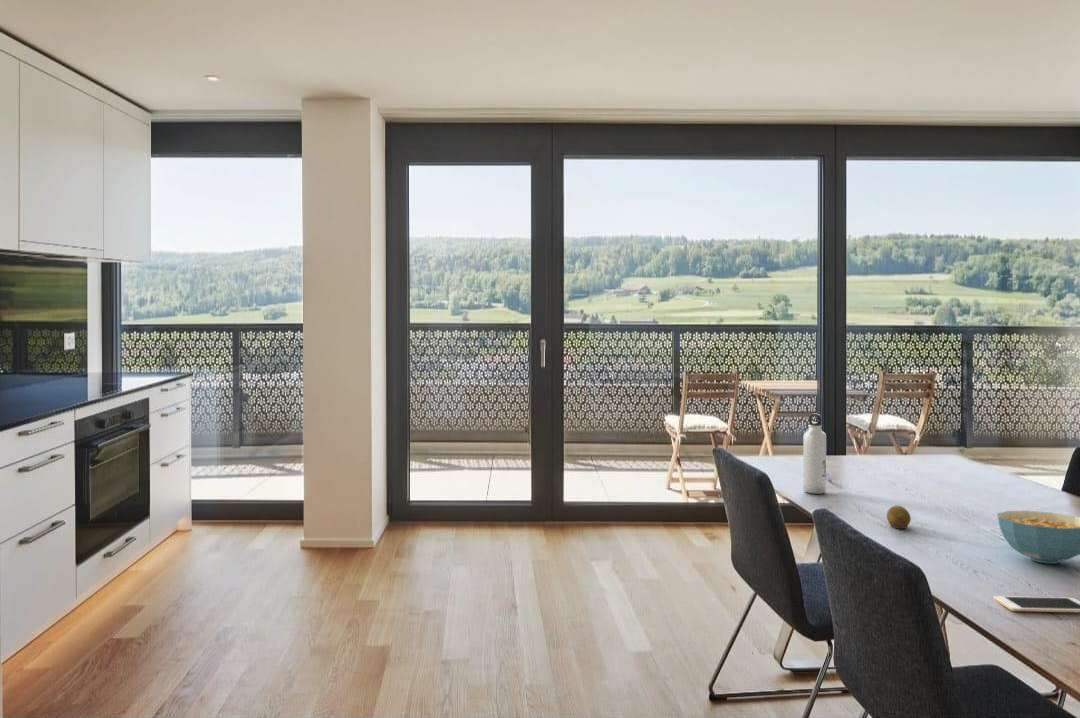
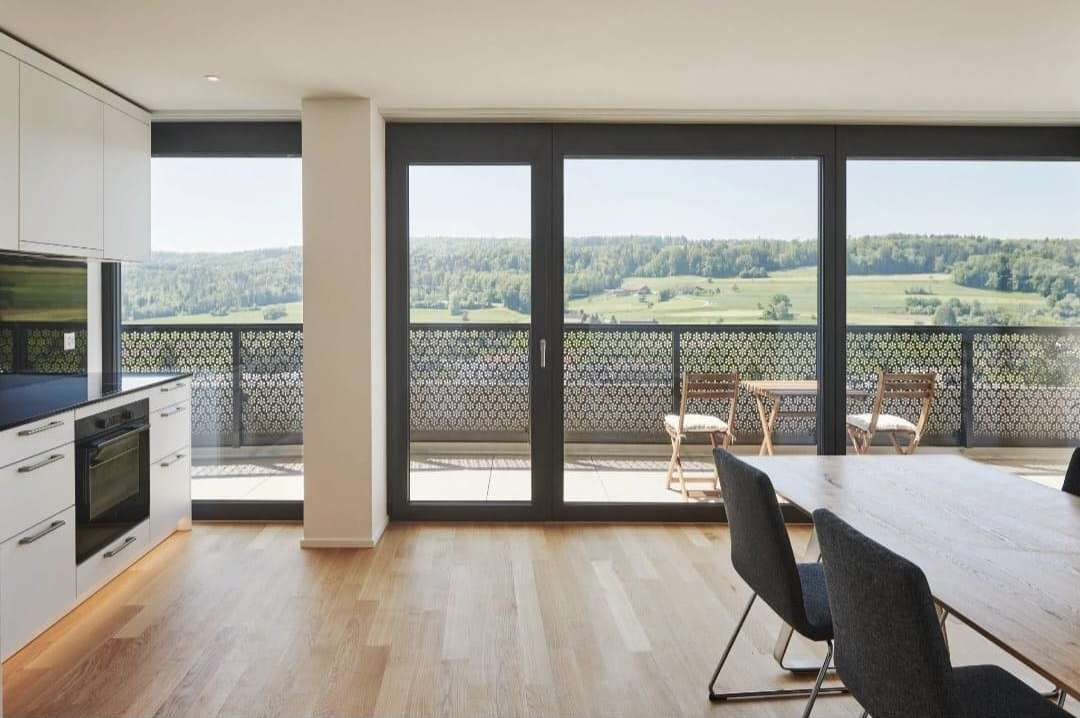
- fruit (898, 517)
- cell phone (1043, 604)
- water bottle (814, 452)
- cereal bowl (1044, 539)
